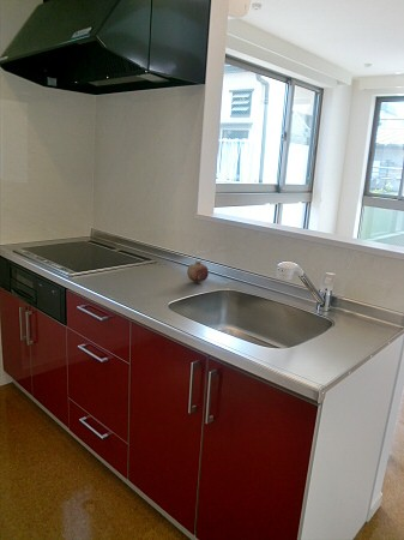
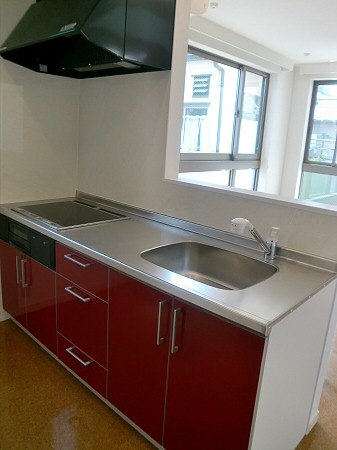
- fruit (198, 271)
